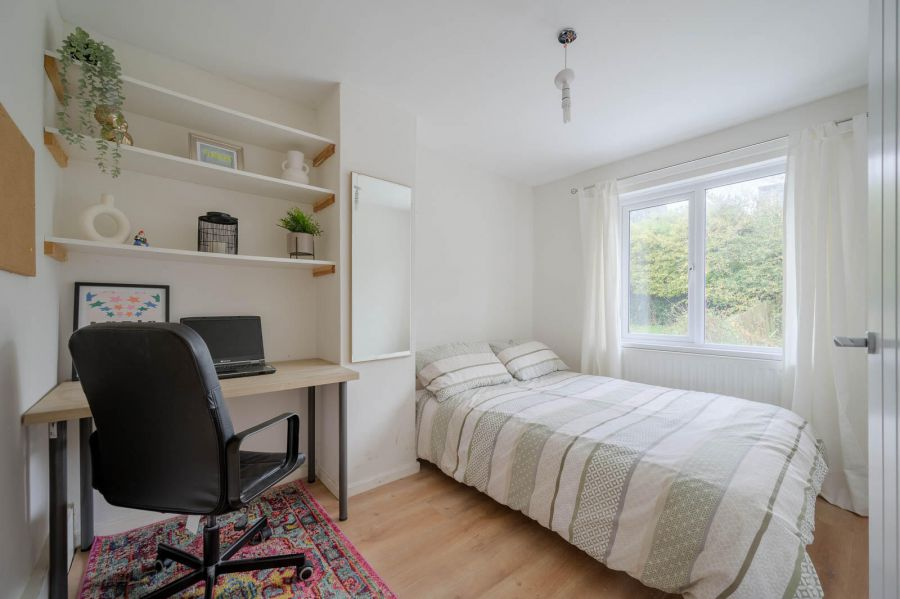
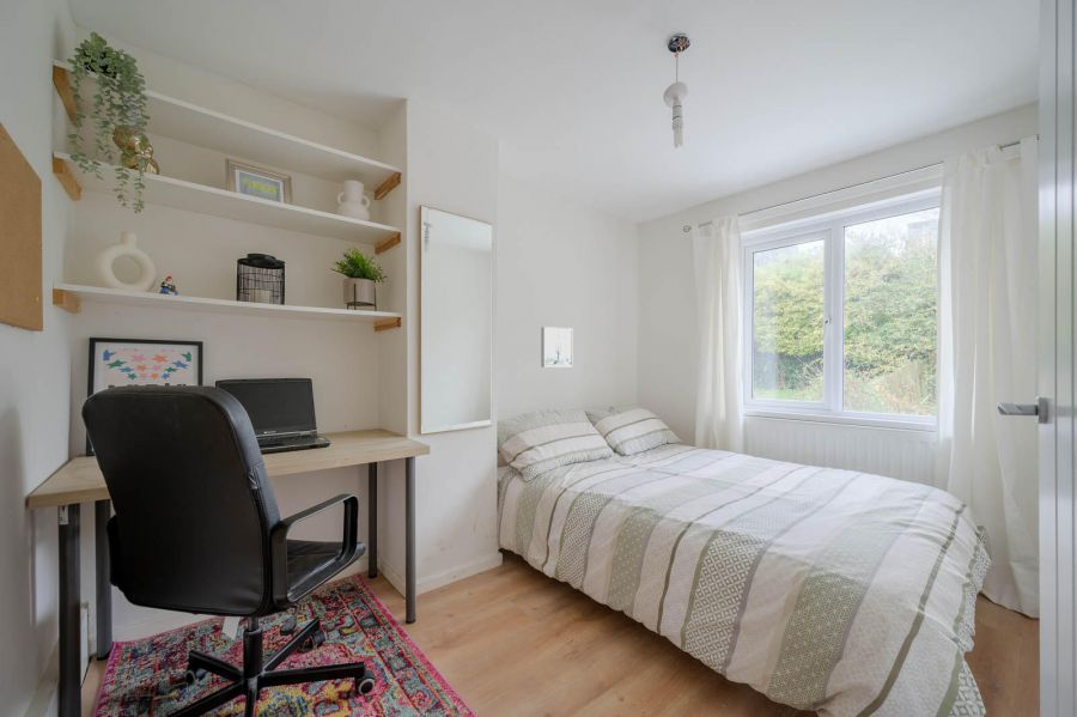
+ wall art (556, 347)
